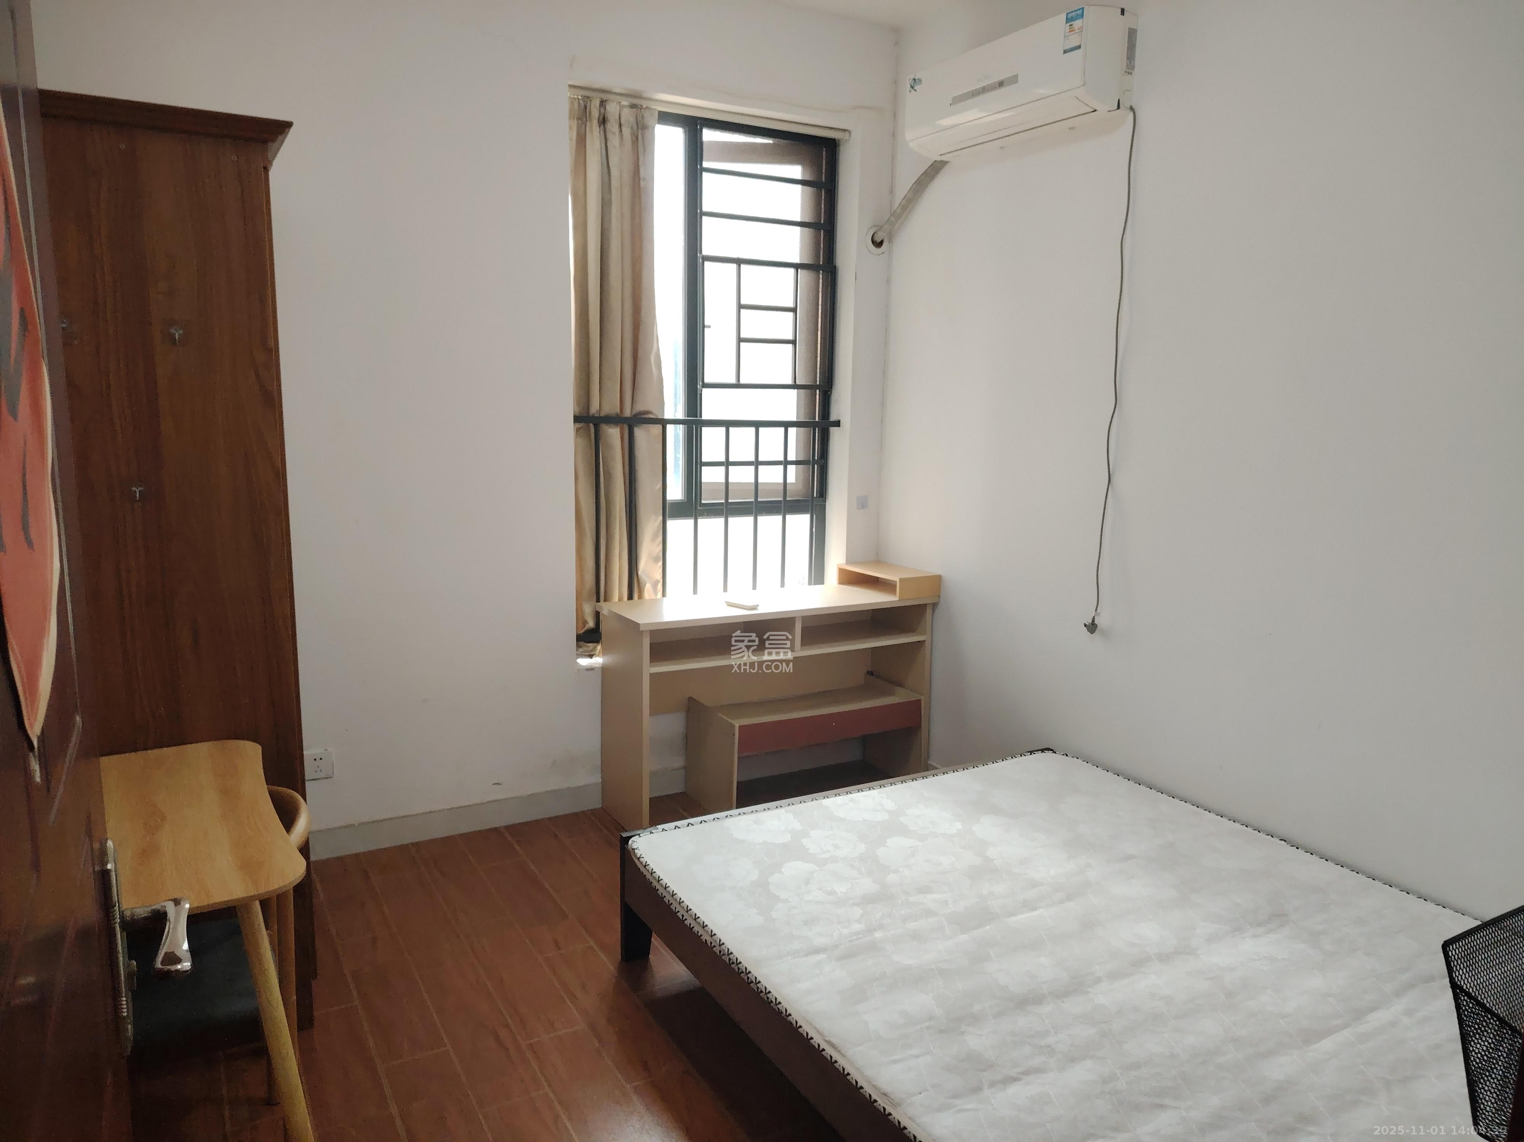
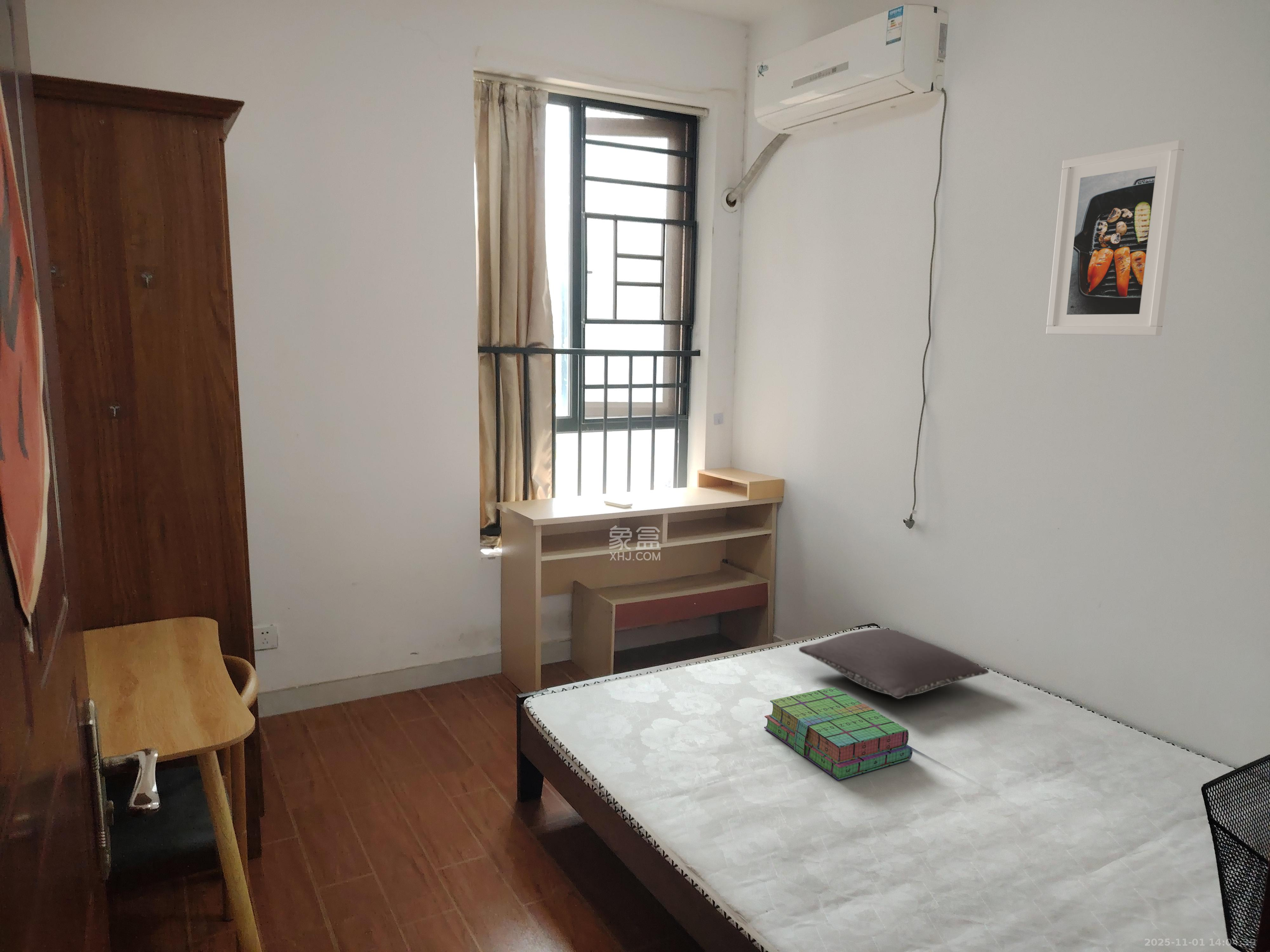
+ pillow (891, 660)
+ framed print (1110, 244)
+ stack of books (836, 728)
